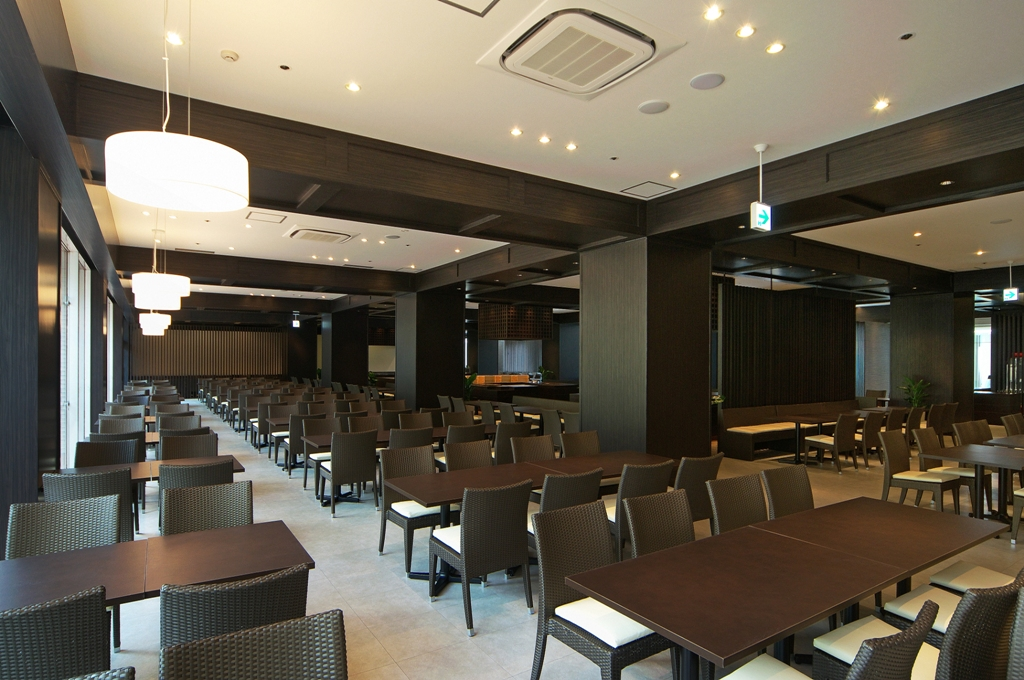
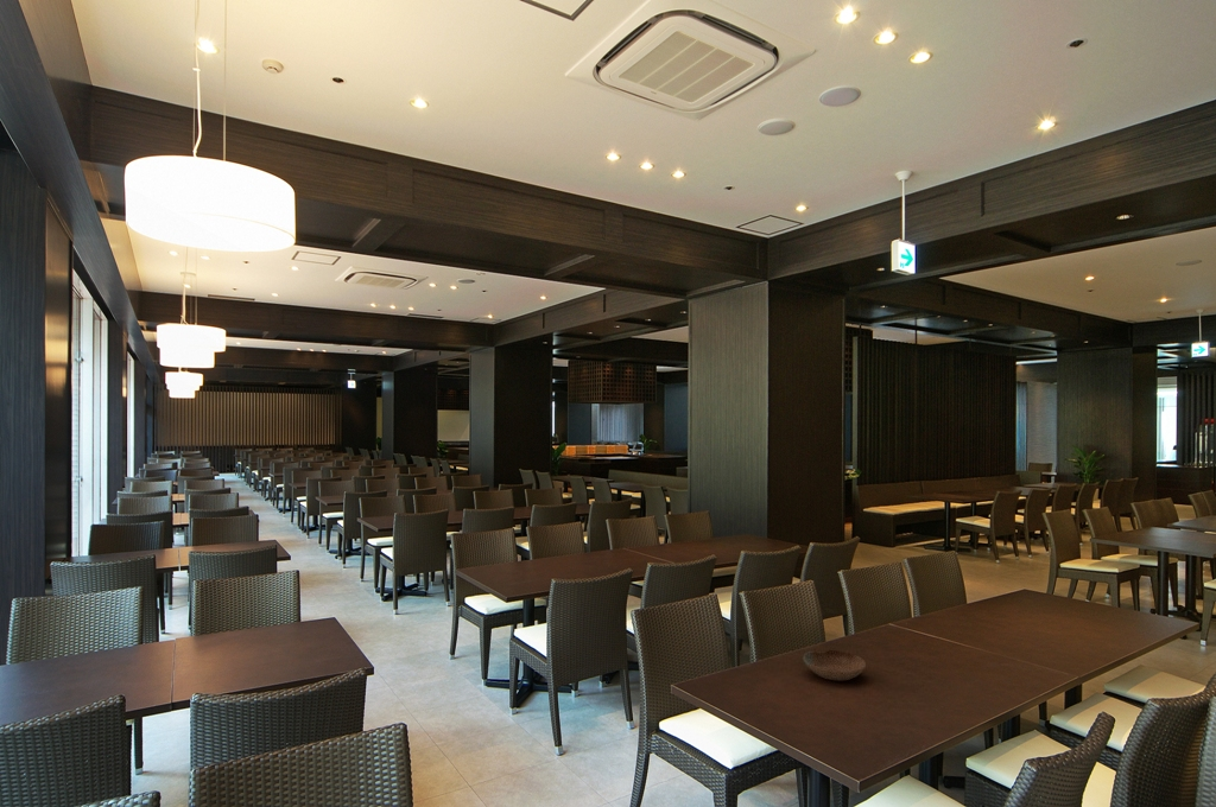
+ bowl (834, 667)
